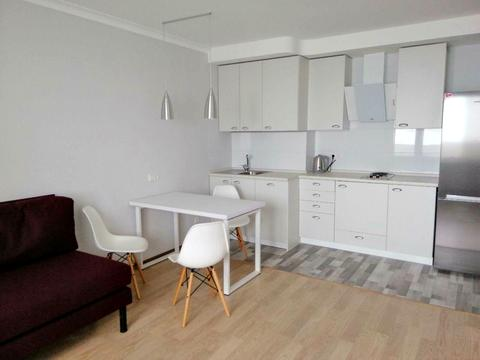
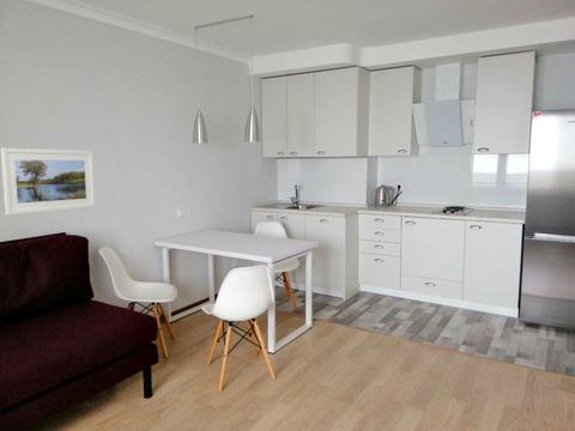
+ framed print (52, 180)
